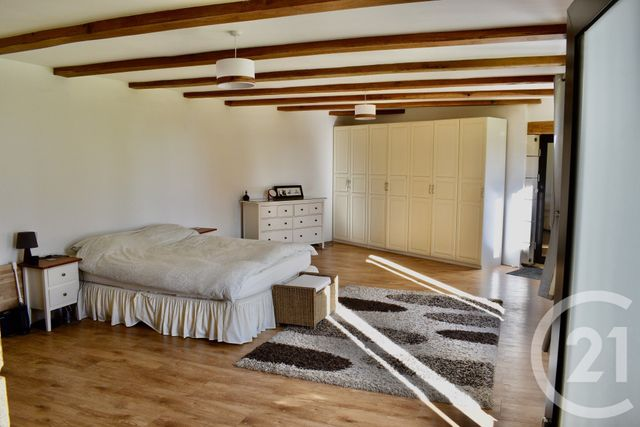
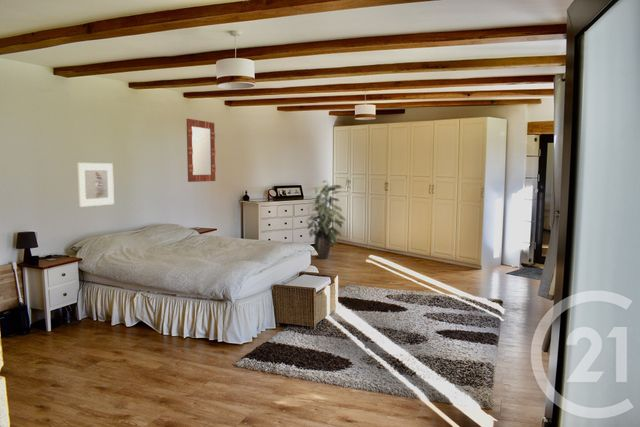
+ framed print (96, 184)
+ indoor plant (325, 219)
+ home mirror (201, 151)
